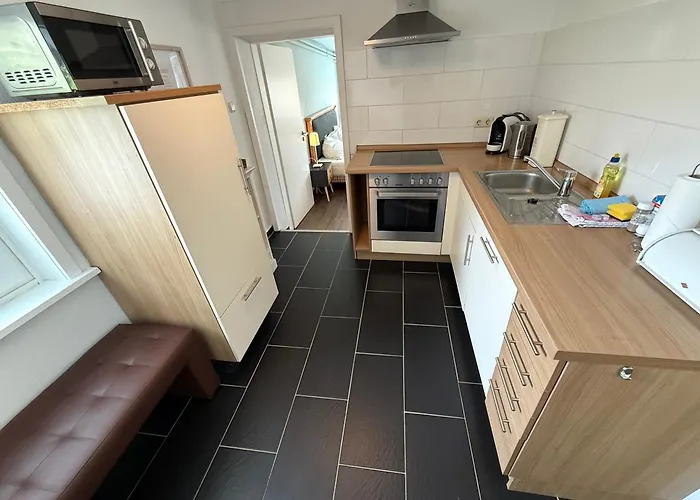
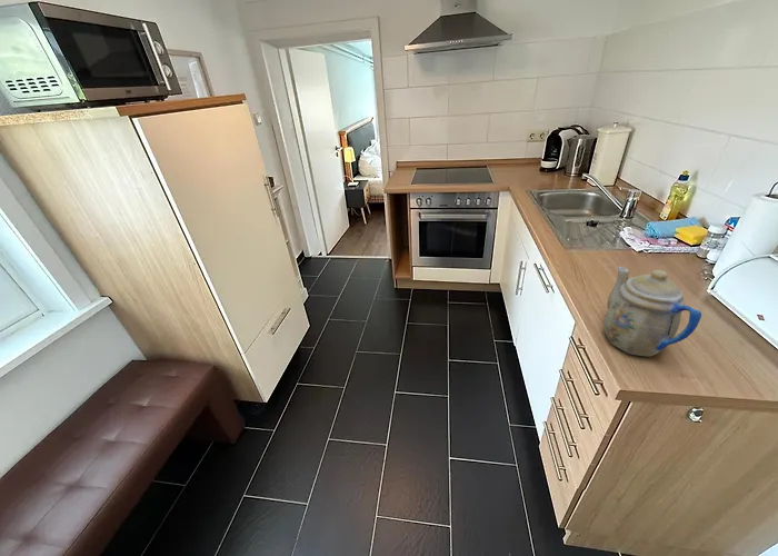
+ teapot (645, 309)
